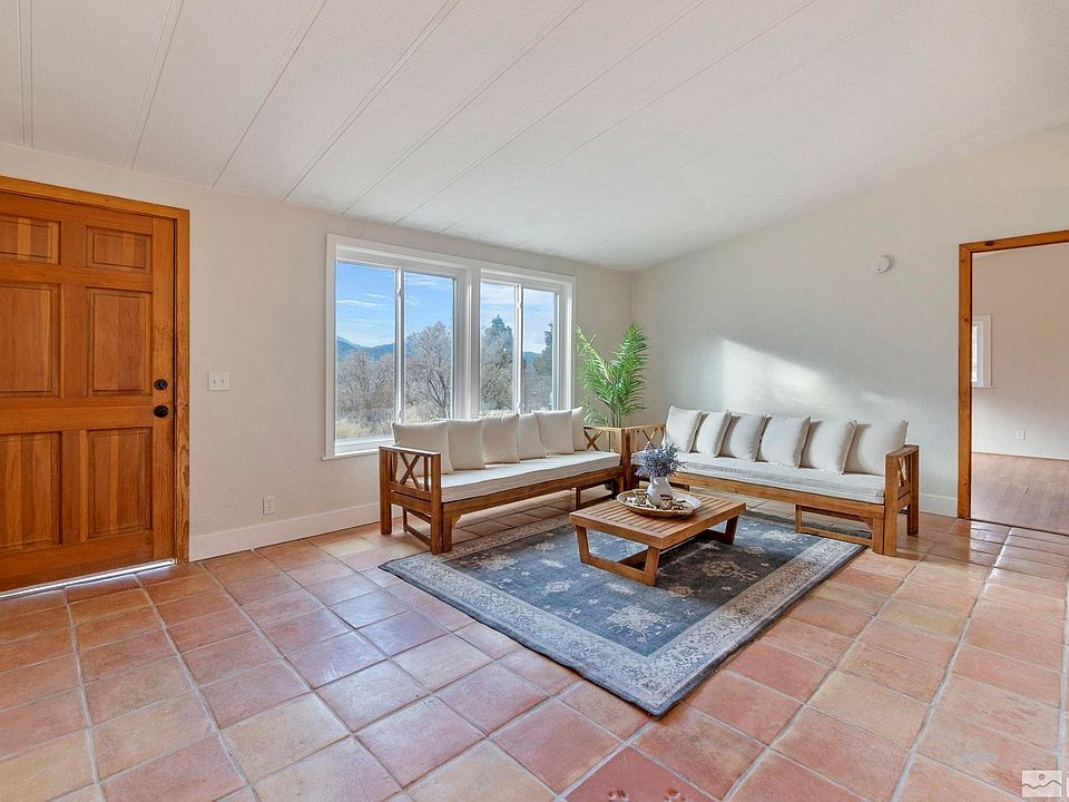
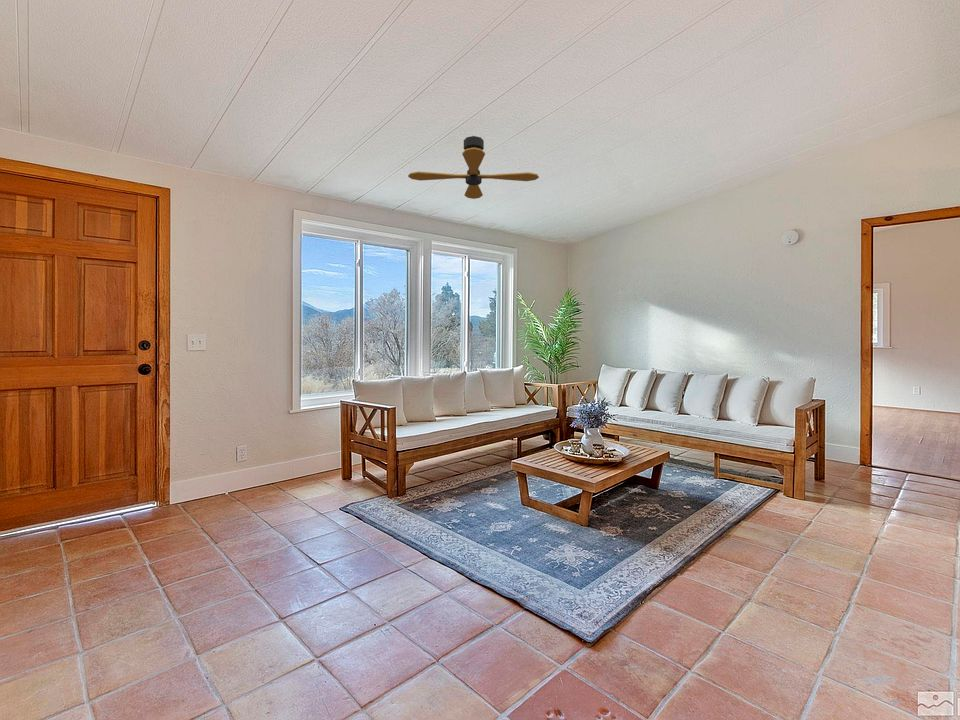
+ ceiling fan (473, 161)
